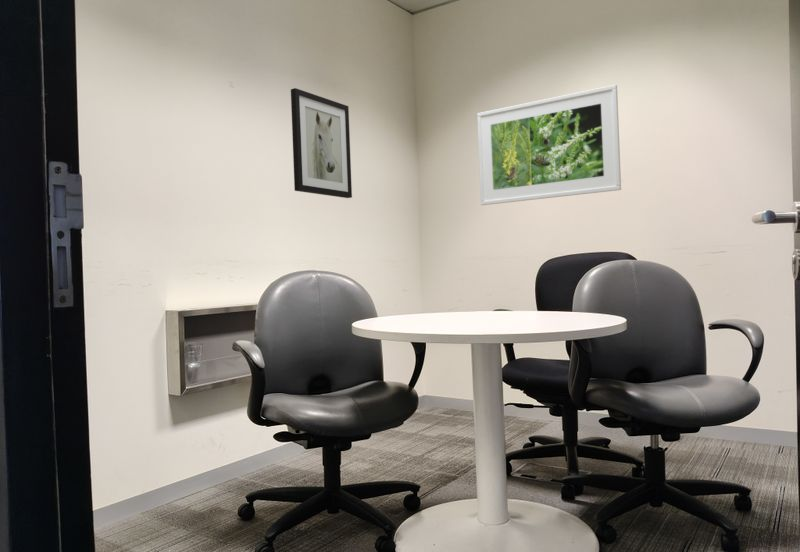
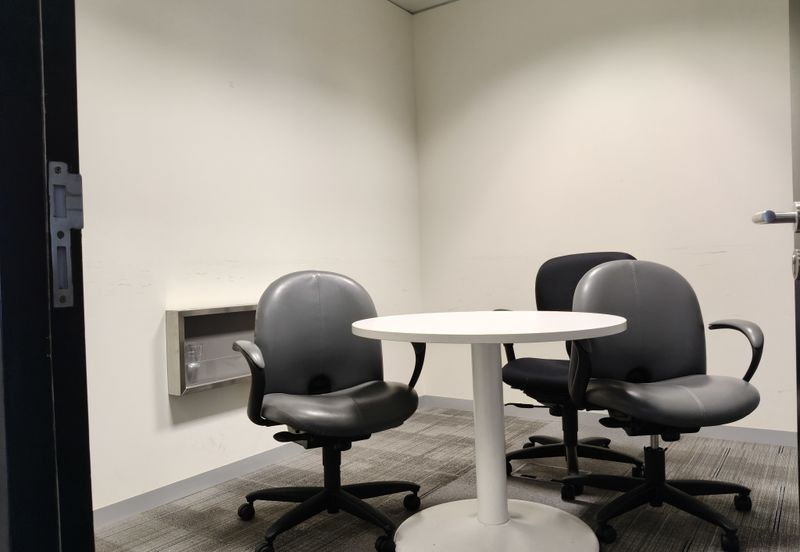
- wall art (322, 146)
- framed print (544, 149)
